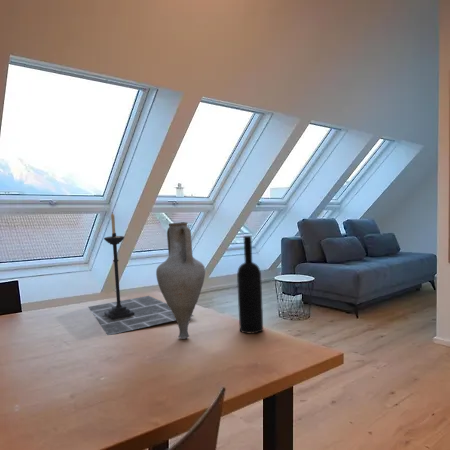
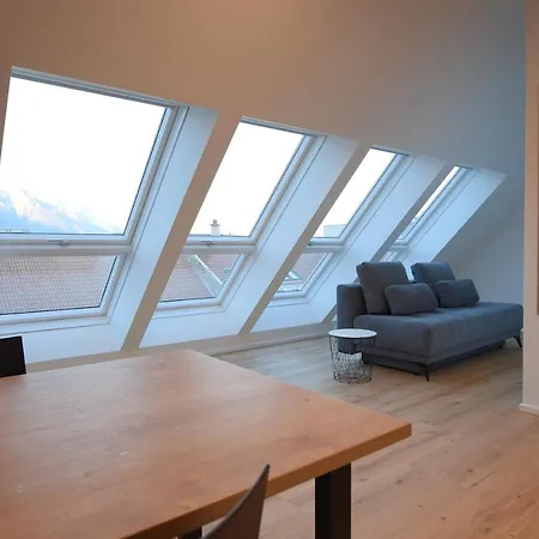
- wine bottle (249, 283)
- vase (181, 280)
- candle (116, 264)
